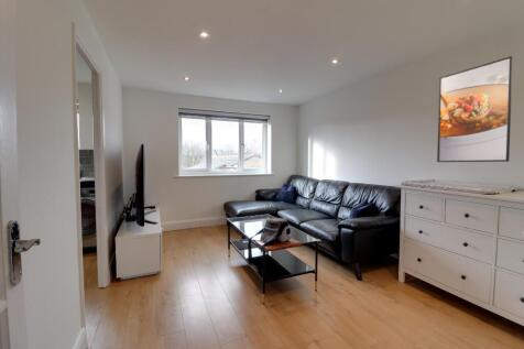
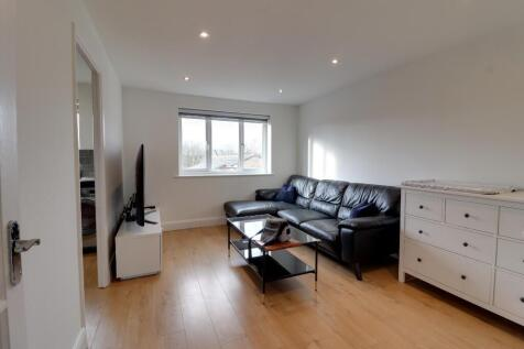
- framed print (470, 114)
